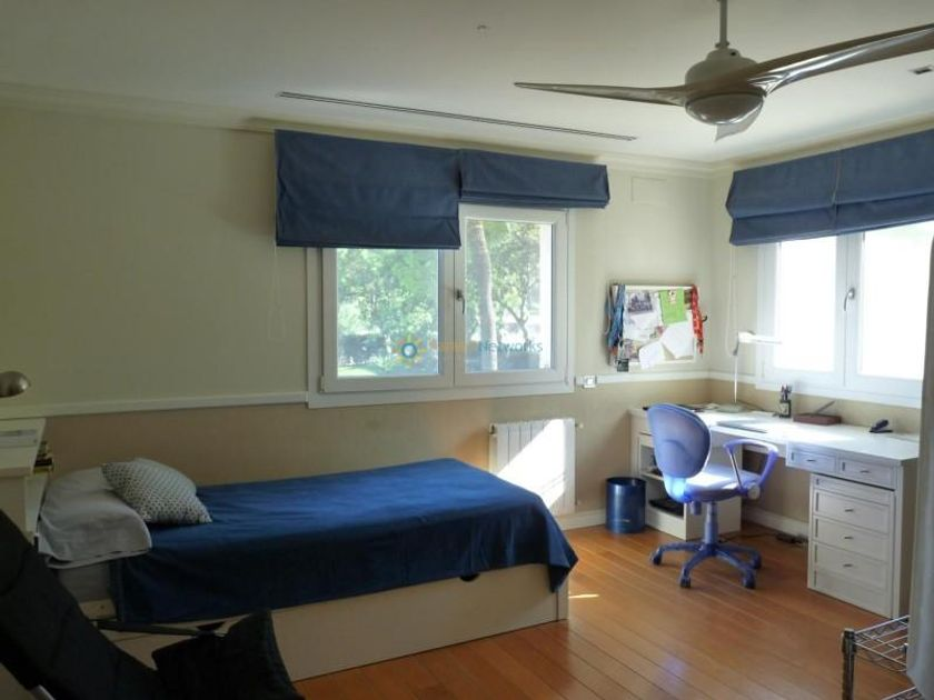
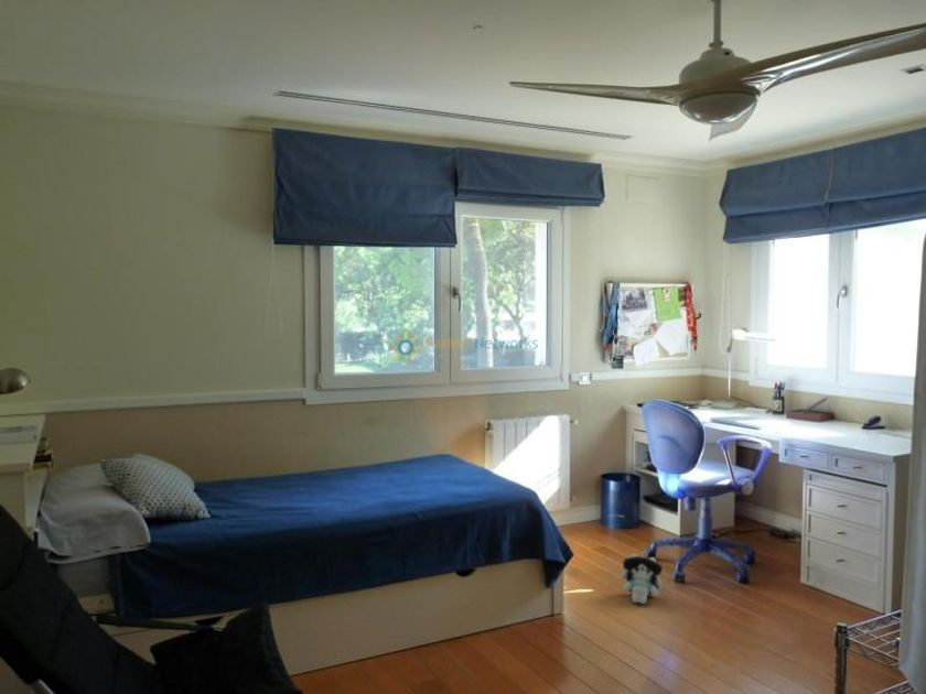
+ plush toy (643, 577)
